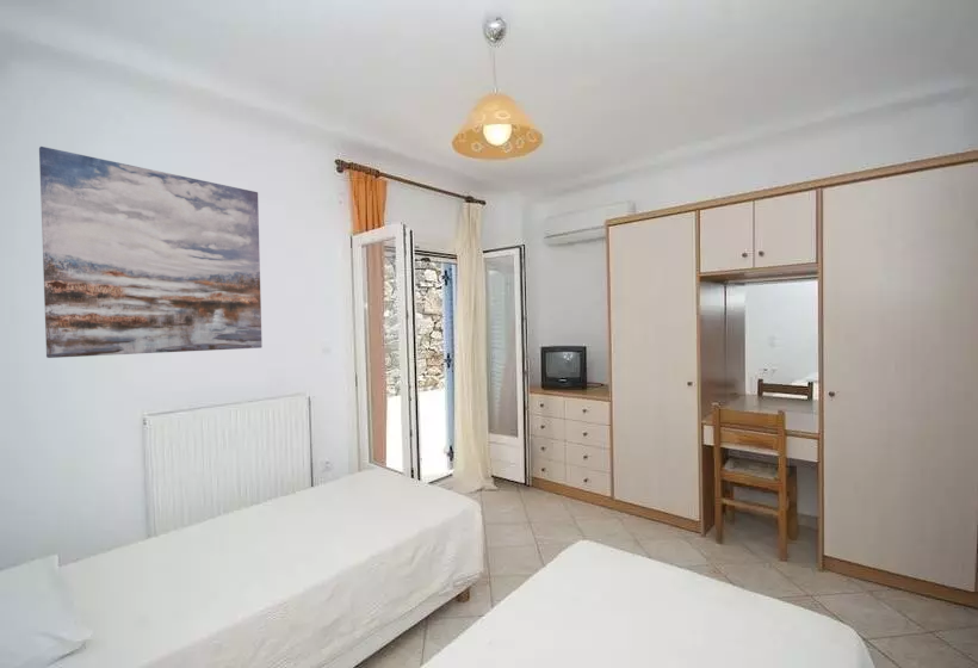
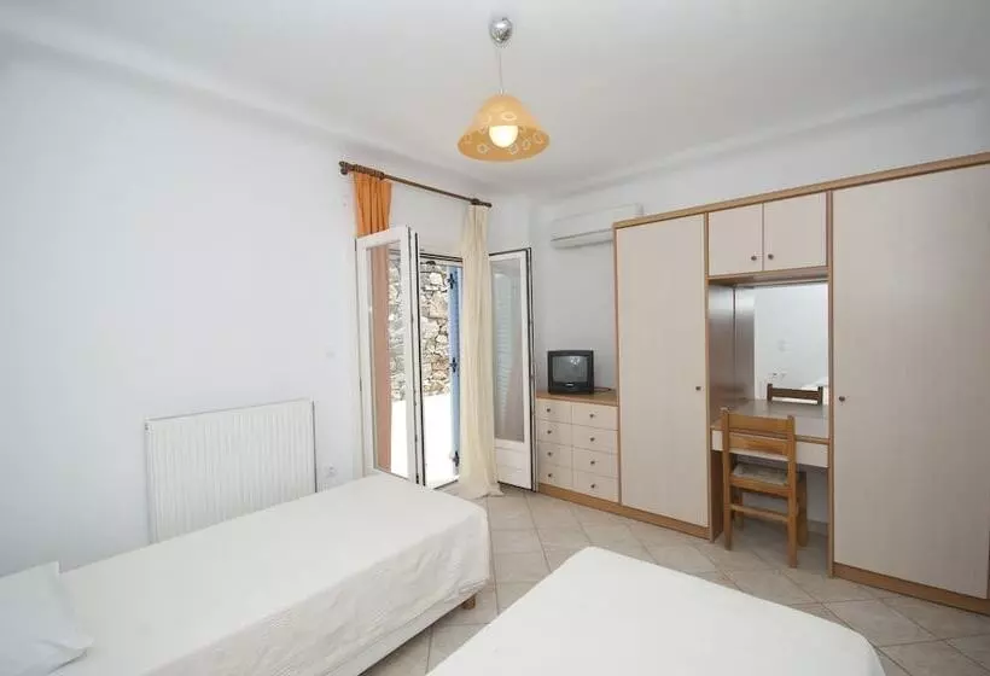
- wall art (167, 262)
